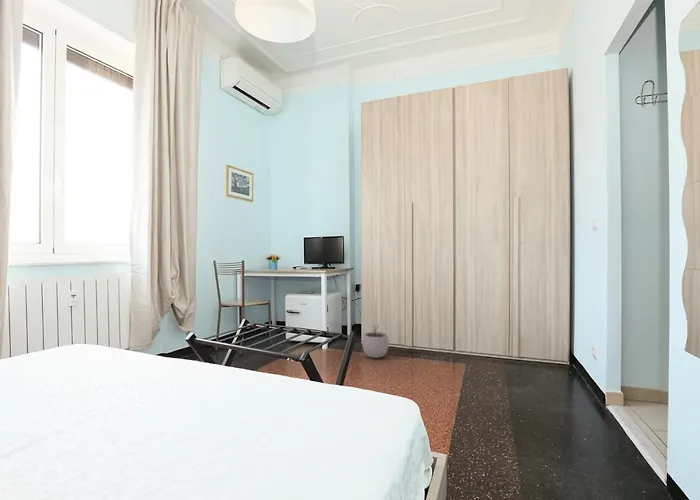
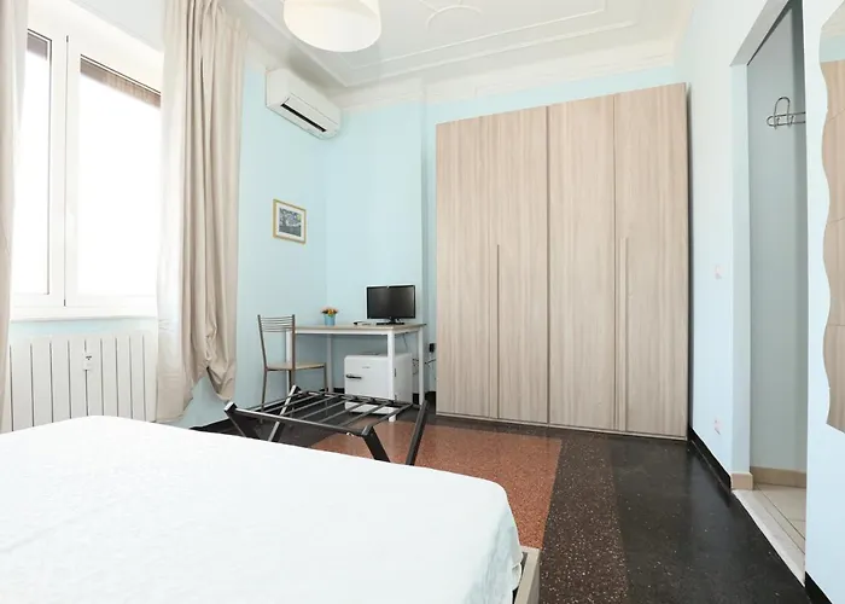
- plant pot (375, 340)
